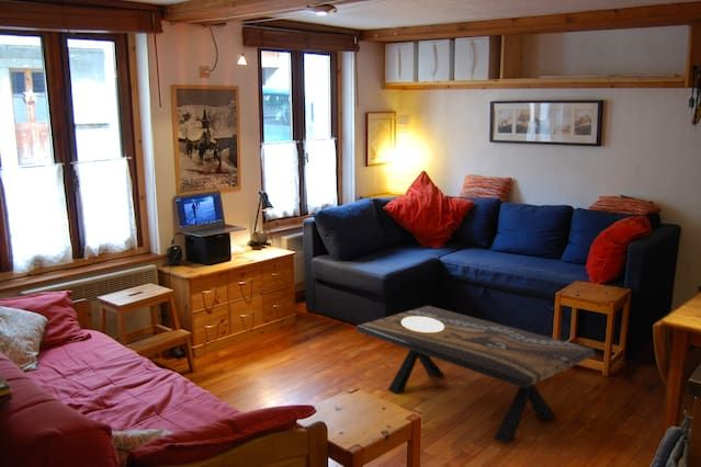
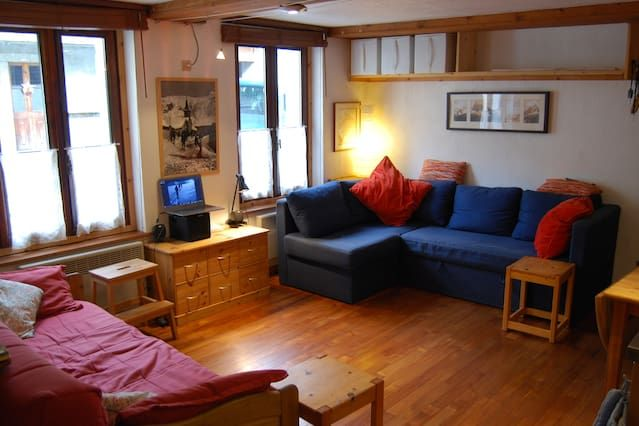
- coffee table (467, 368)
